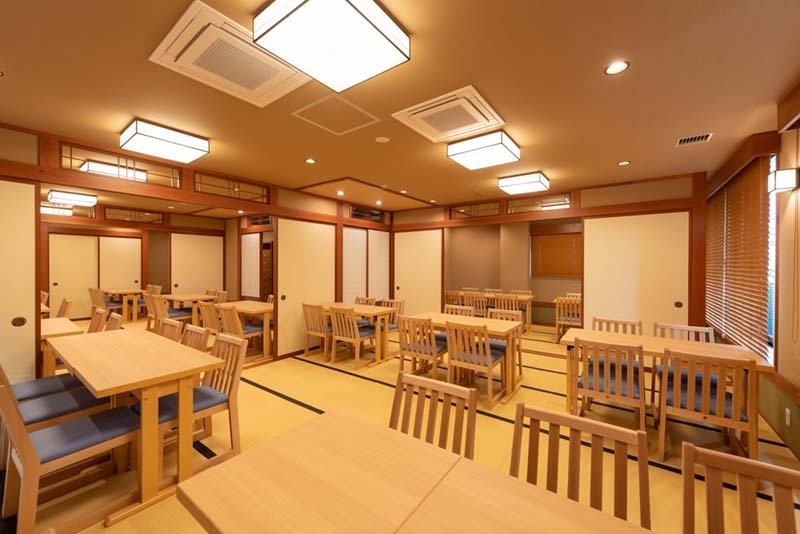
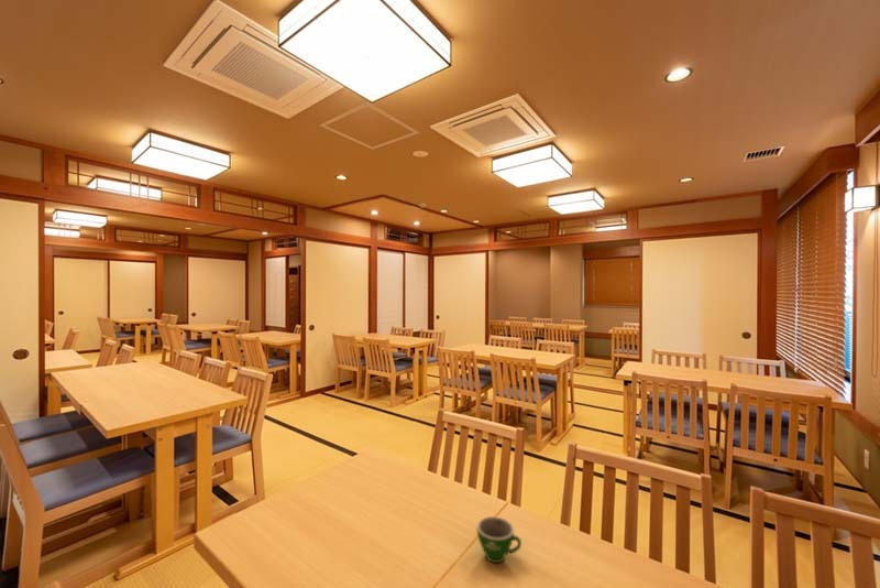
+ teacup (498, 542)
